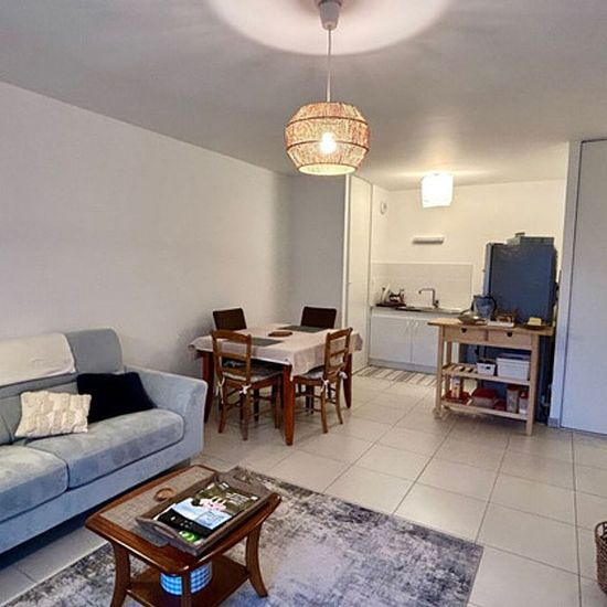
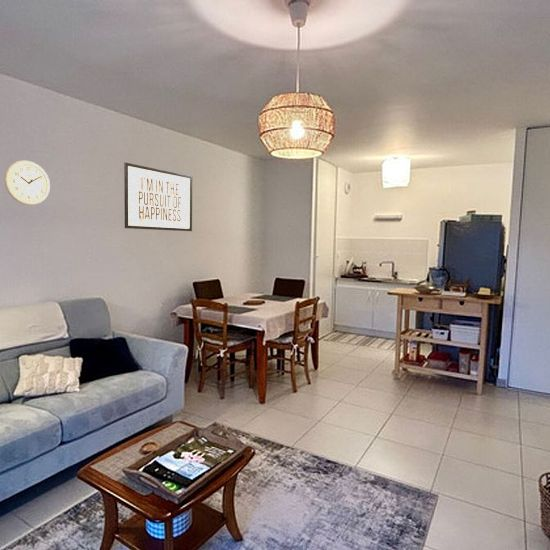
+ mirror (161, 200)
+ wall clock (28, 182)
